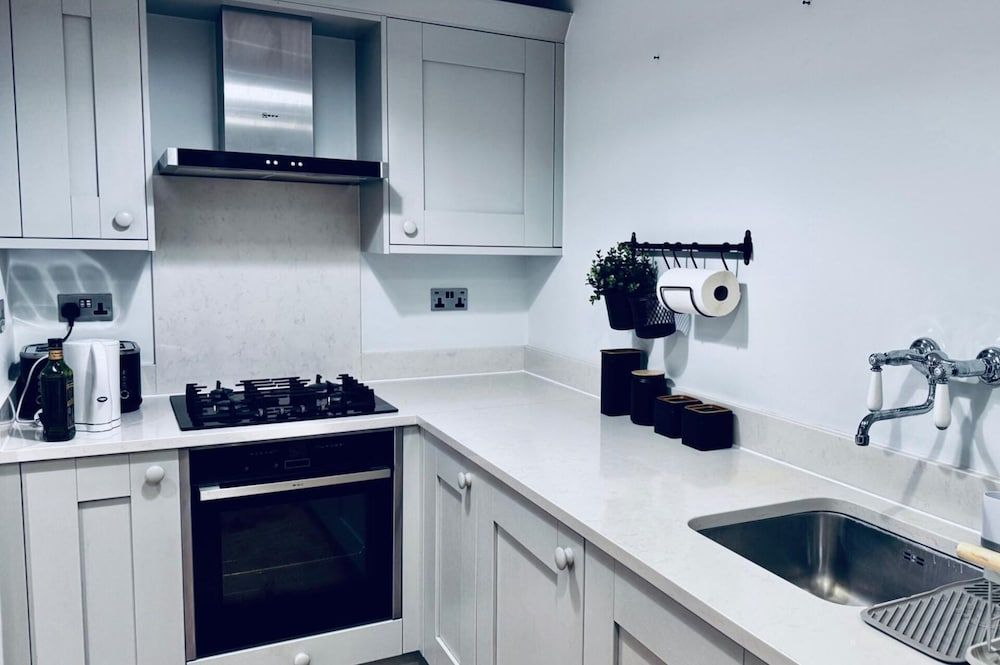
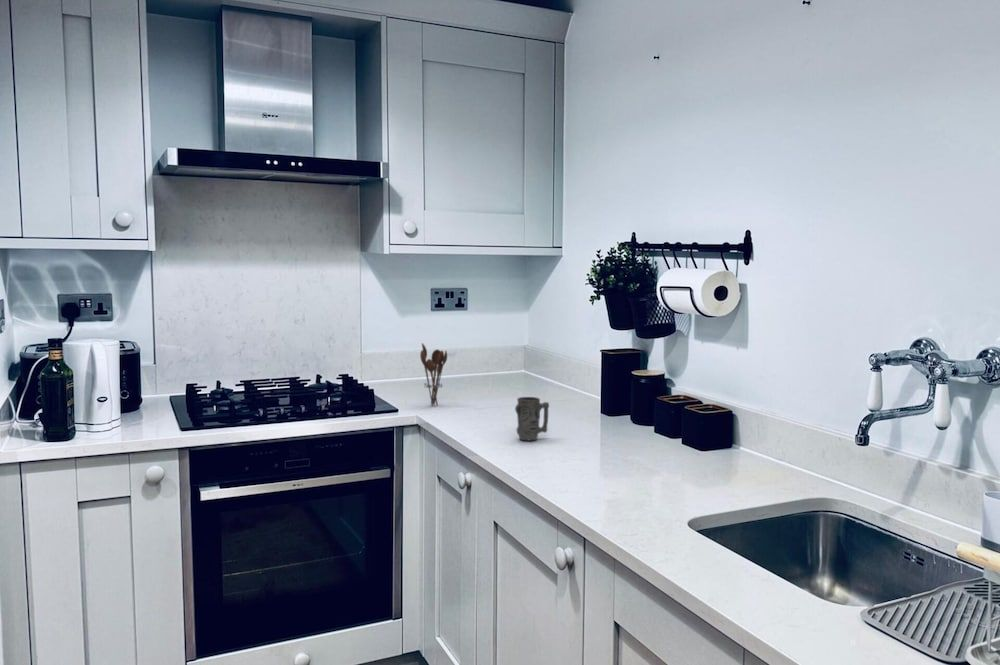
+ mug (532, 418)
+ utensil holder (432, 374)
